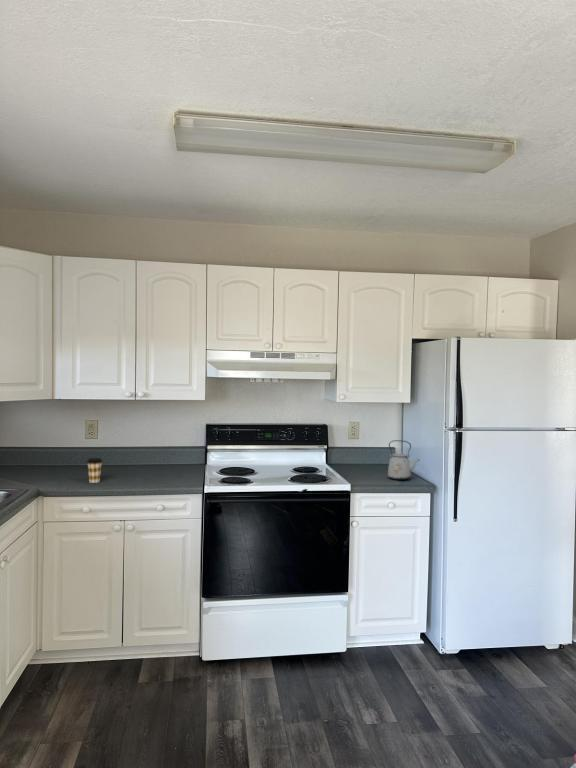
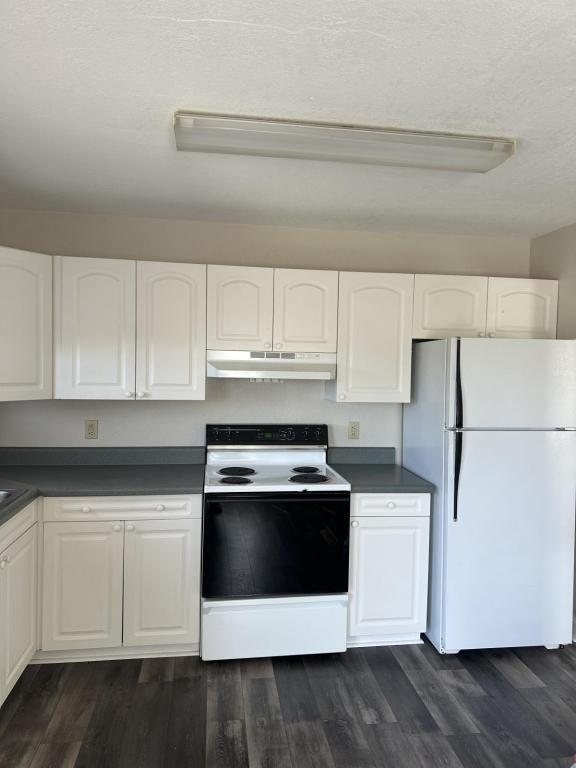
- coffee cup (94, 470)
- kettle (403, 460)
